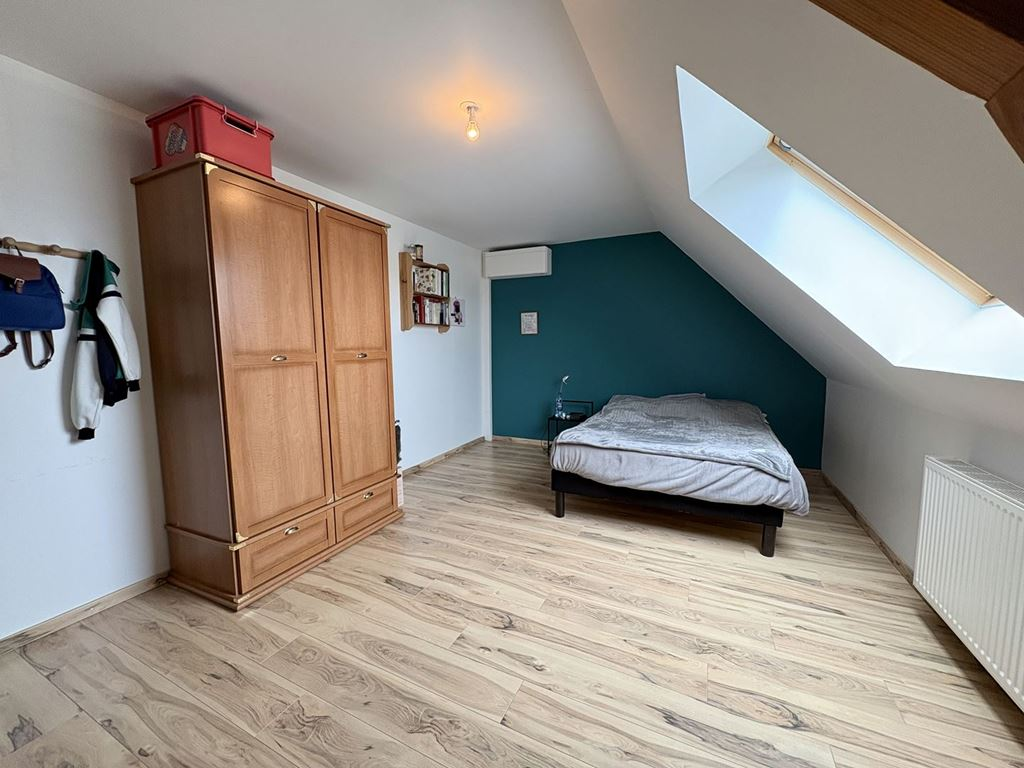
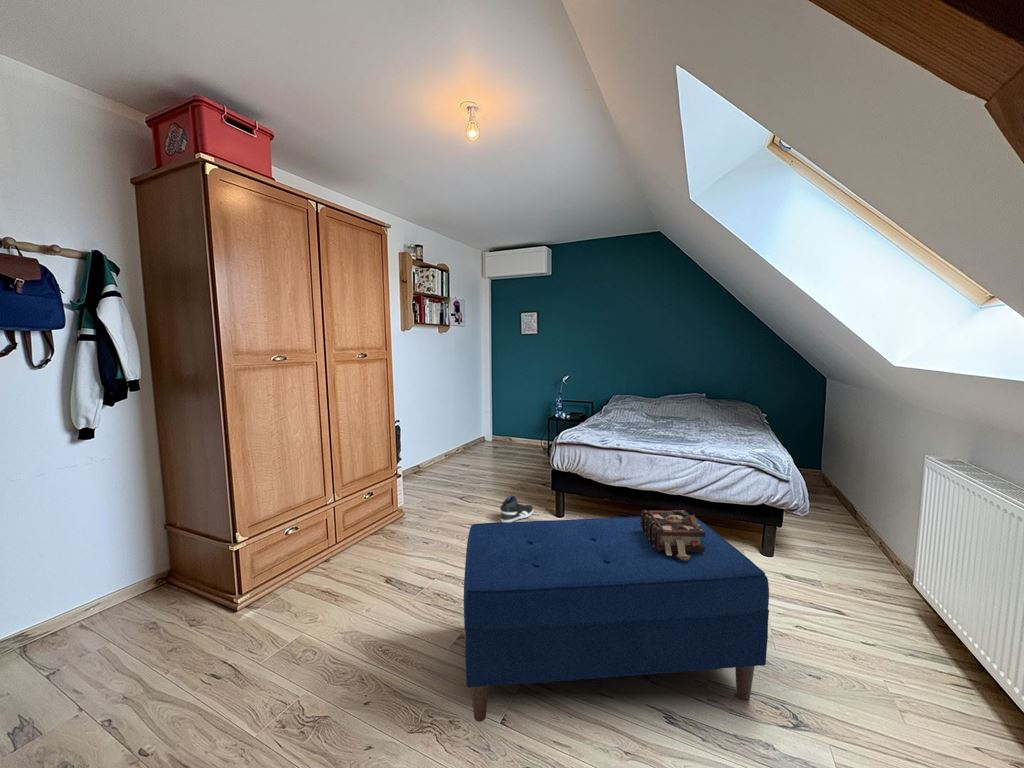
+ bench (599, 604)
+ spell book (674, 530)
+ sneaker (518, 505)
